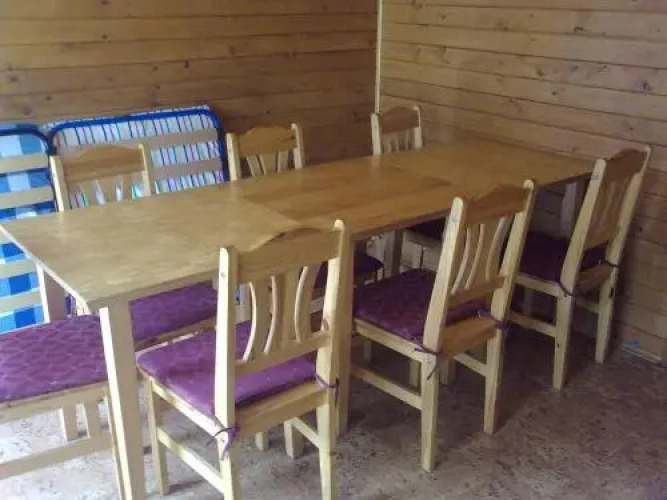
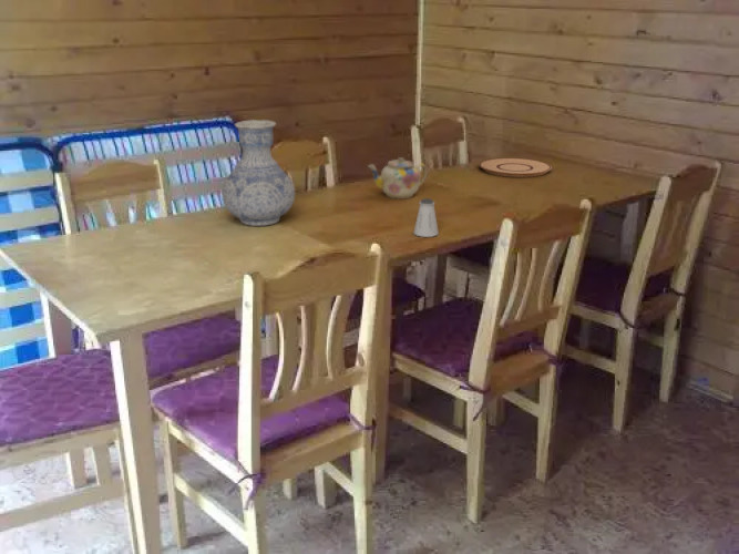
+ plate (514, 167)
+ teapot (398, 176)
+ saltshaker (425, 216)
+ vase (257, 172)
